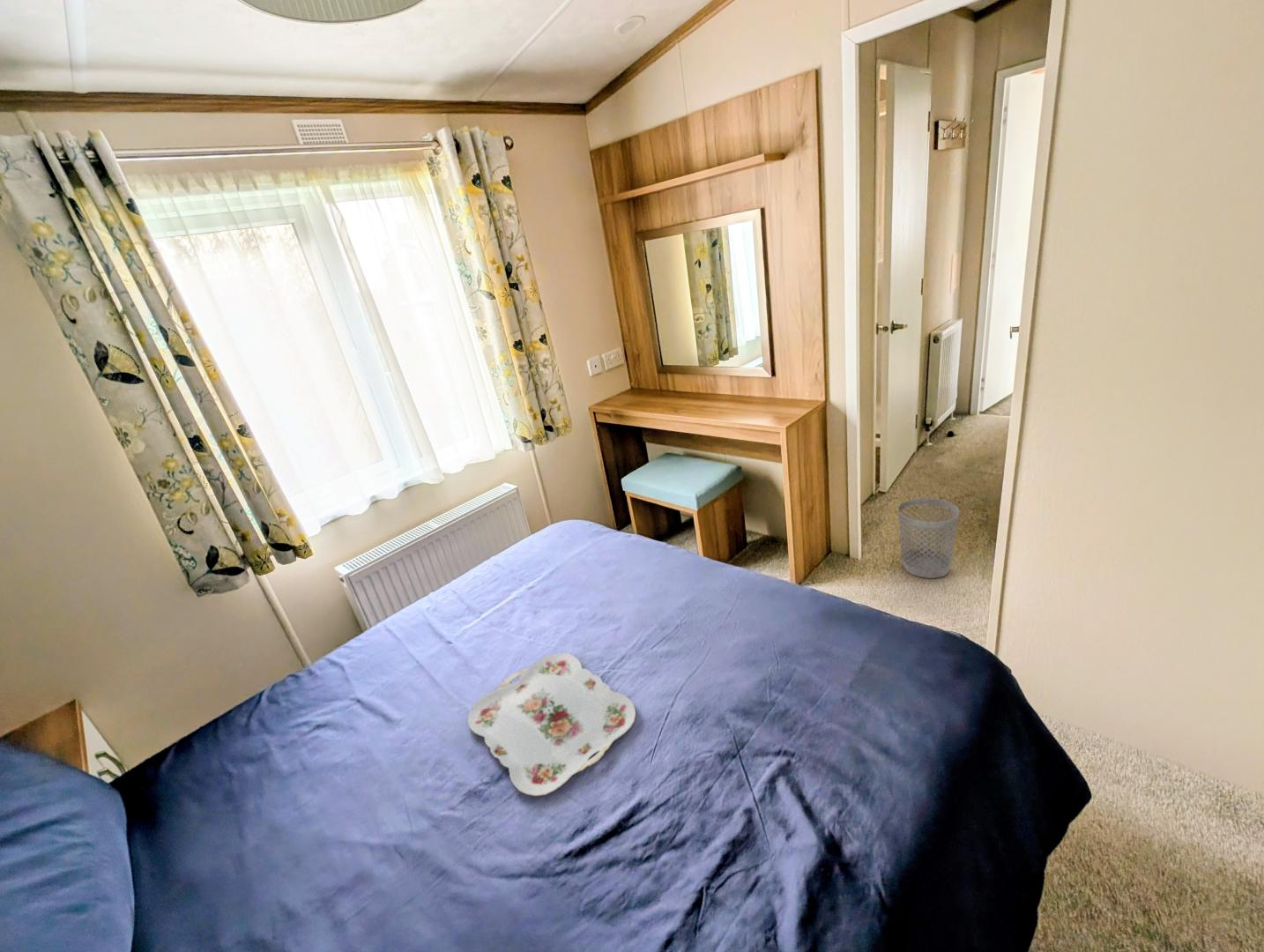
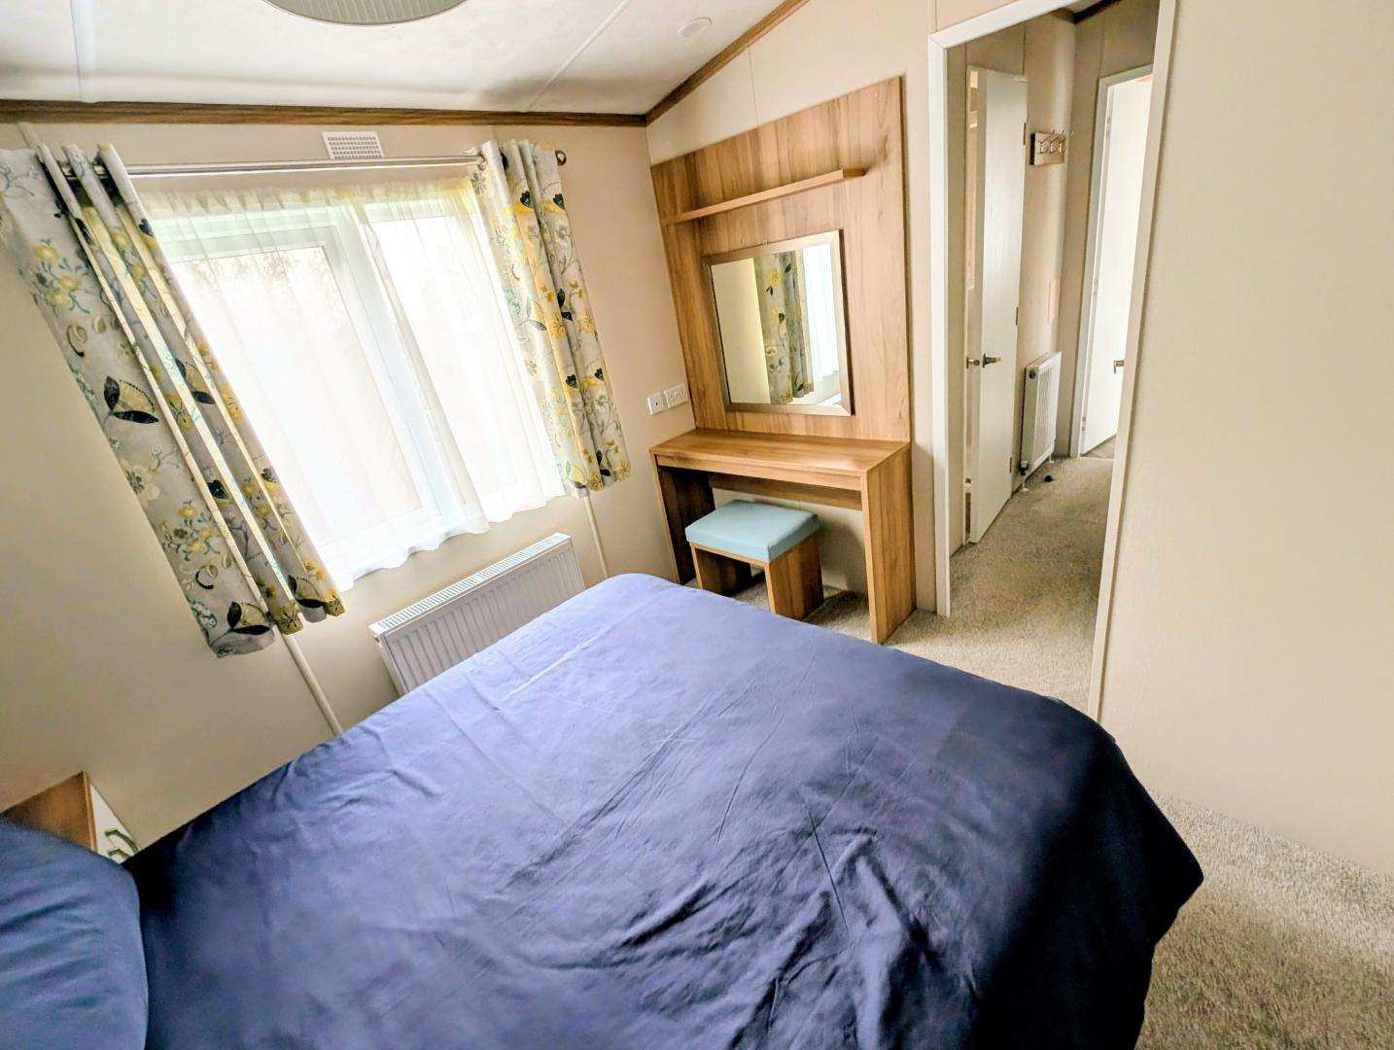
- serving tray (549, 715)
- wastebasket (926, 539)
